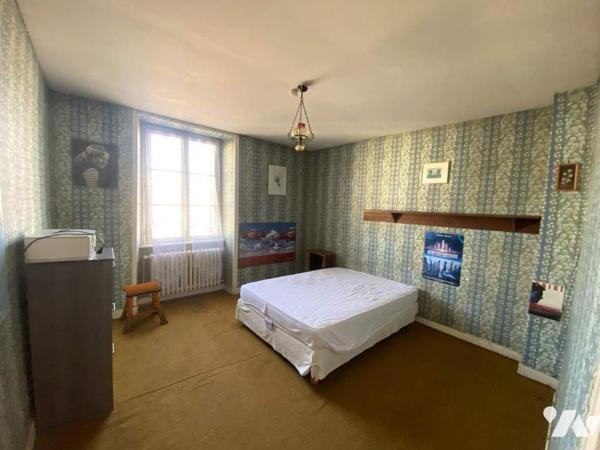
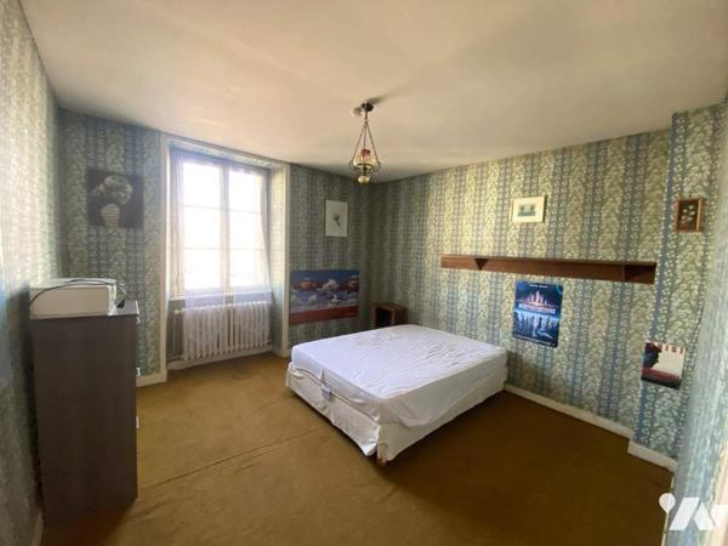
- stool (142, 304)
